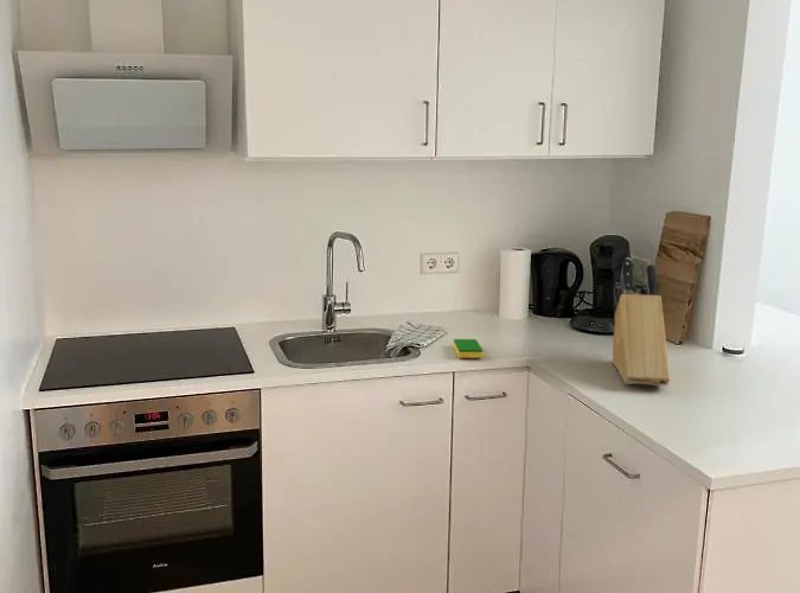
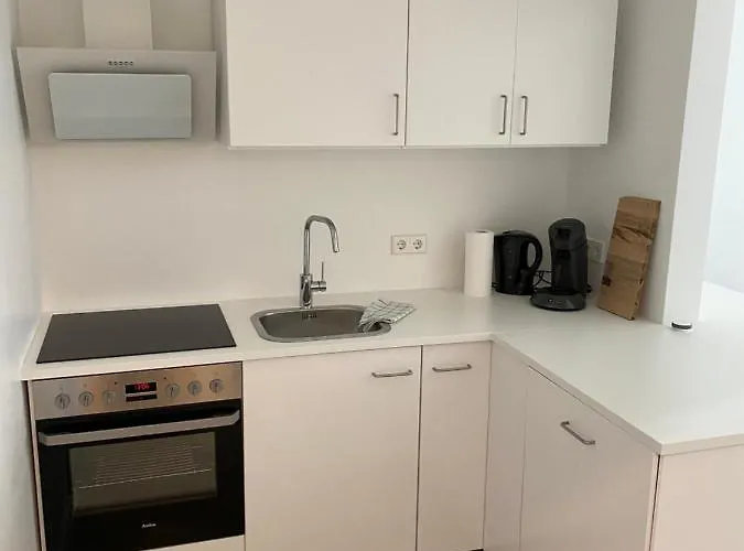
- dish sponge (467, 347)
- knife block (640, 317)
